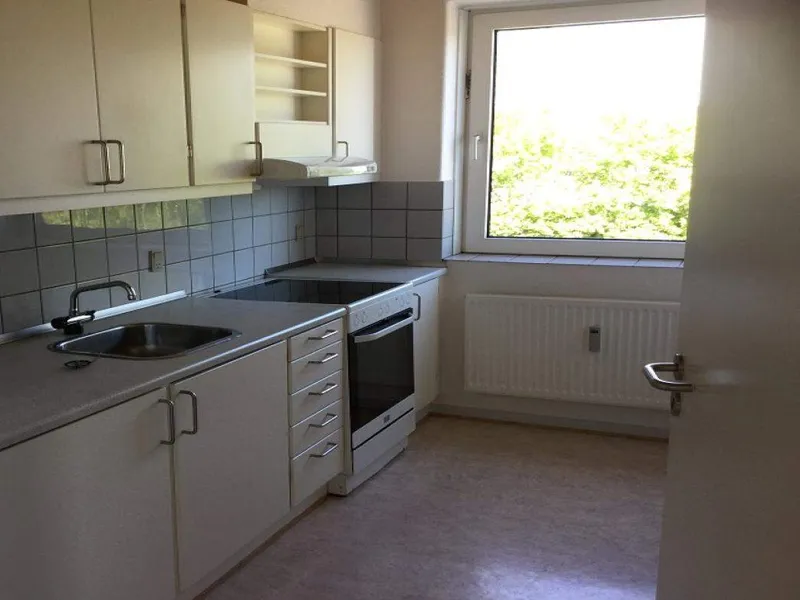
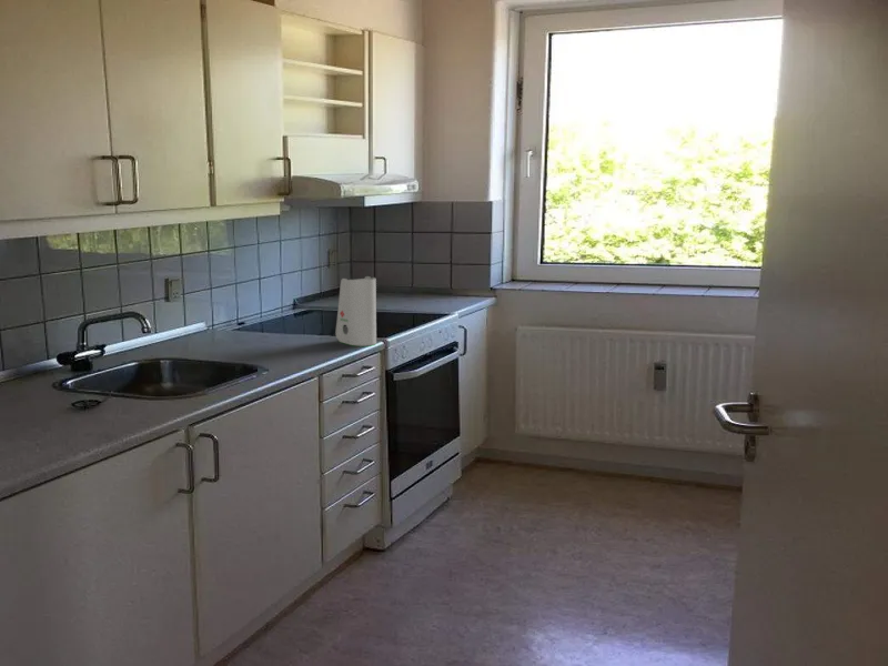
+ soap dispenser (359, 310)
